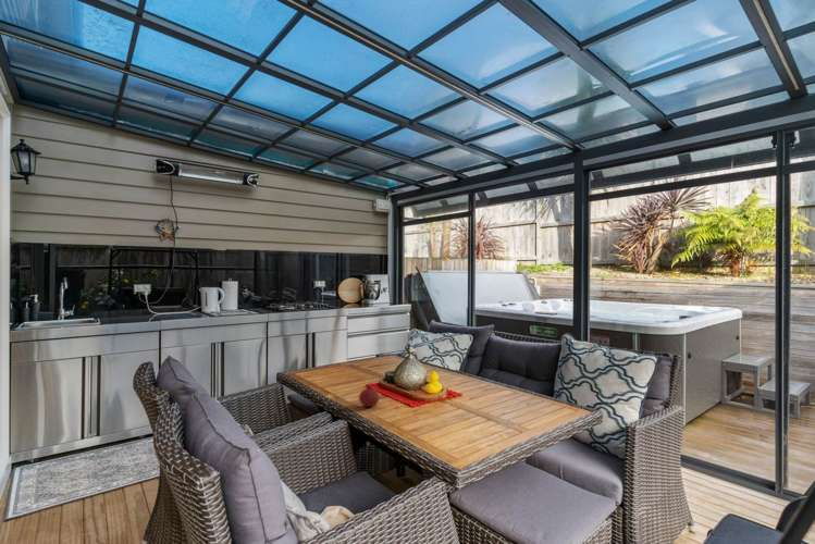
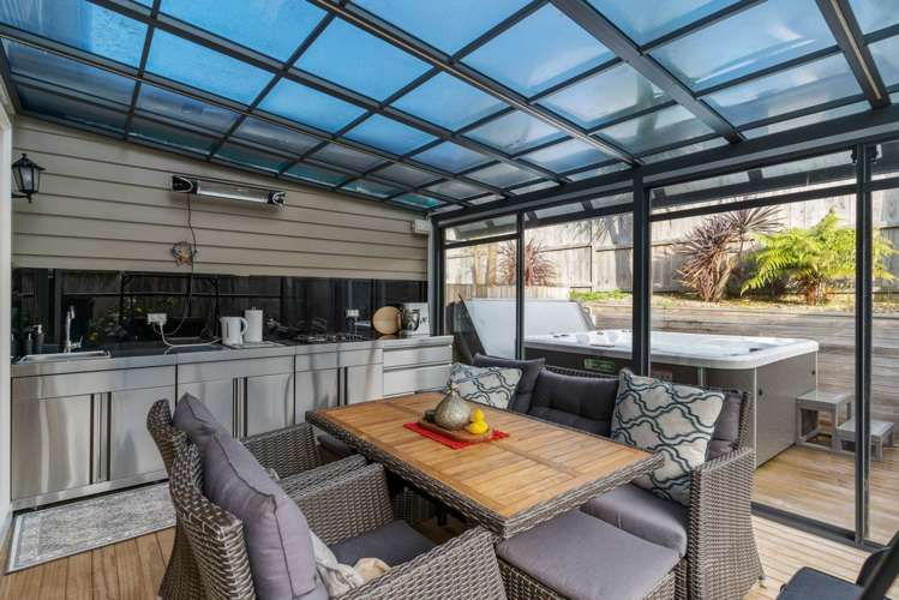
- fruit (369, 395)
